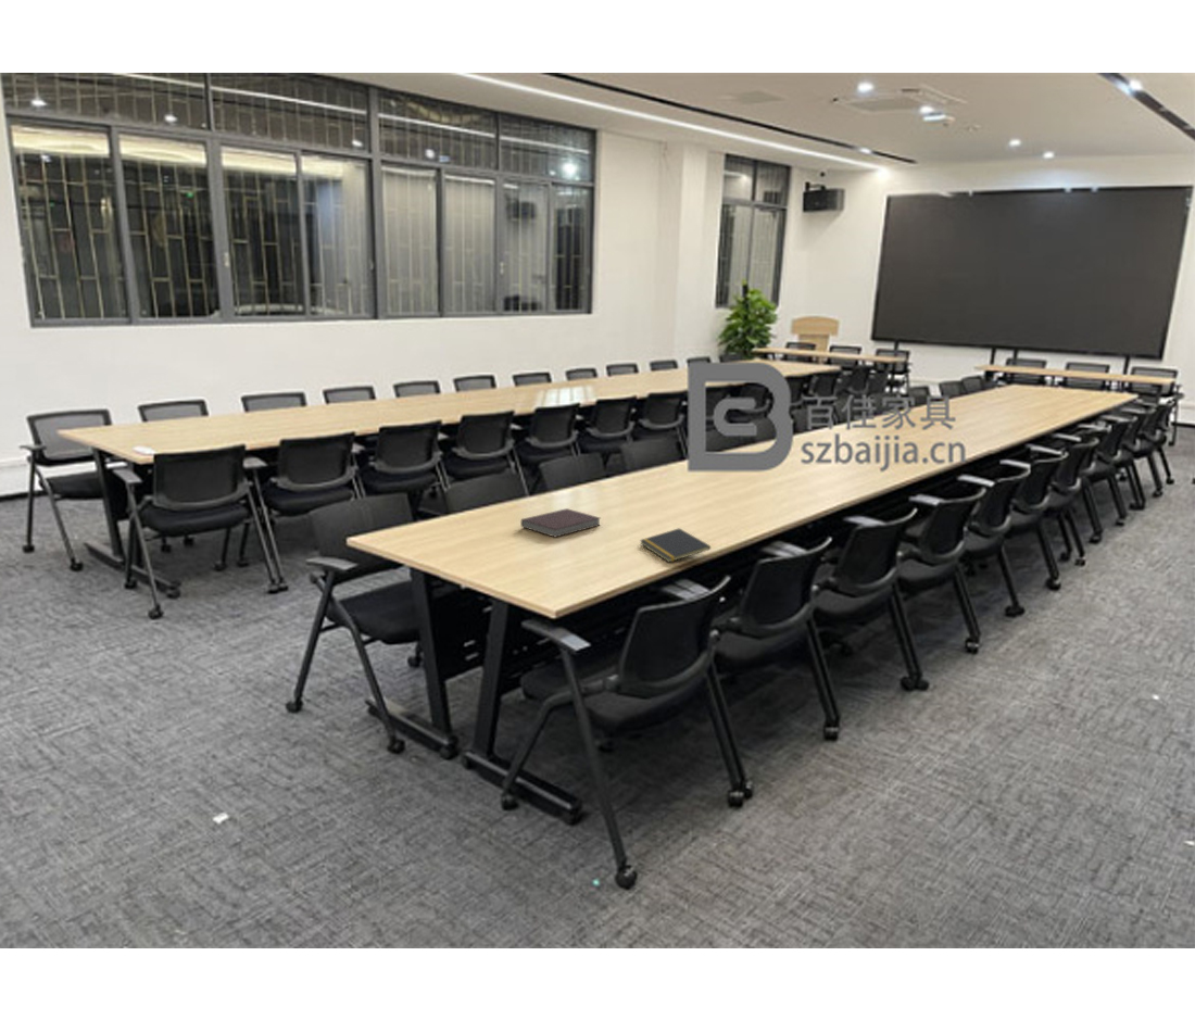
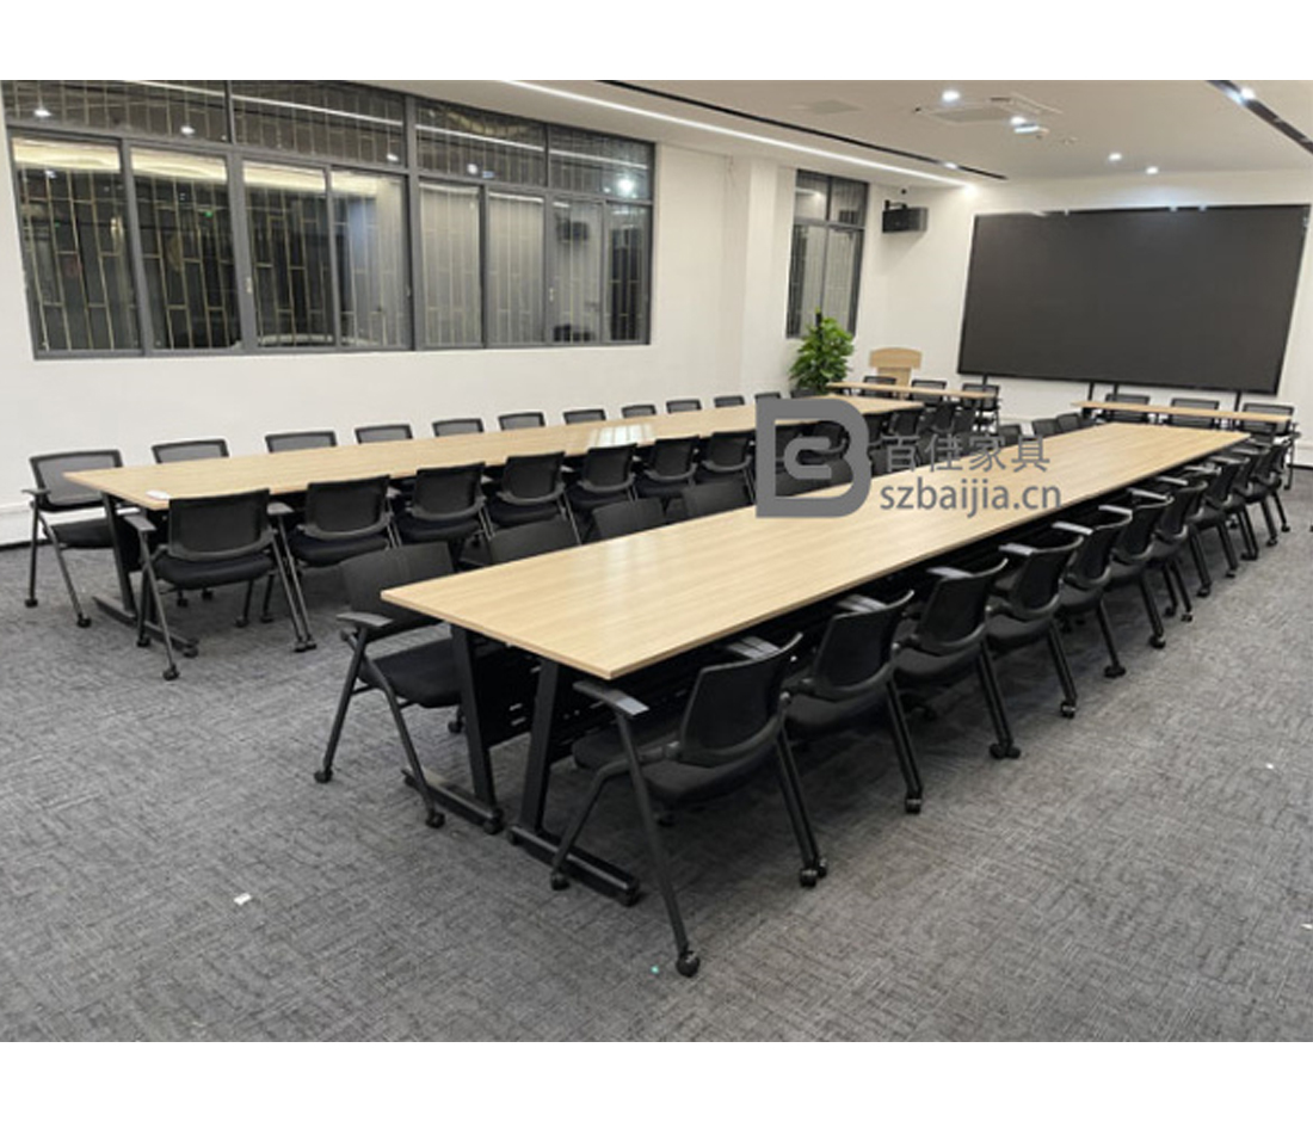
- notepad (674, 544)
- notebook (561, 521)
